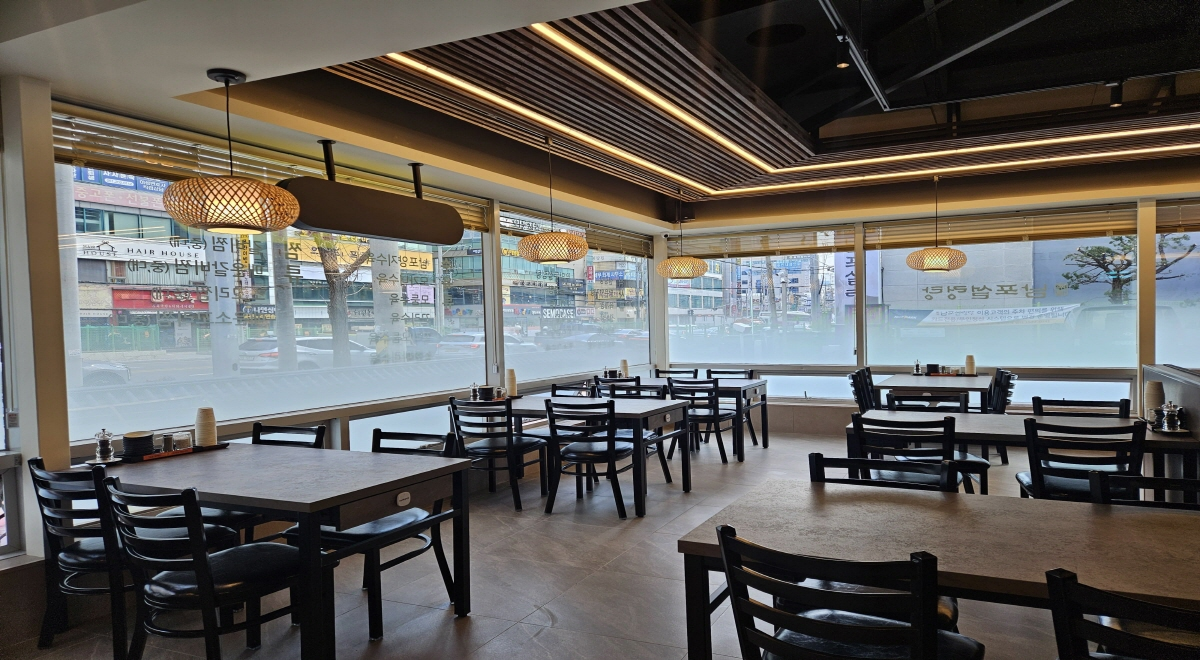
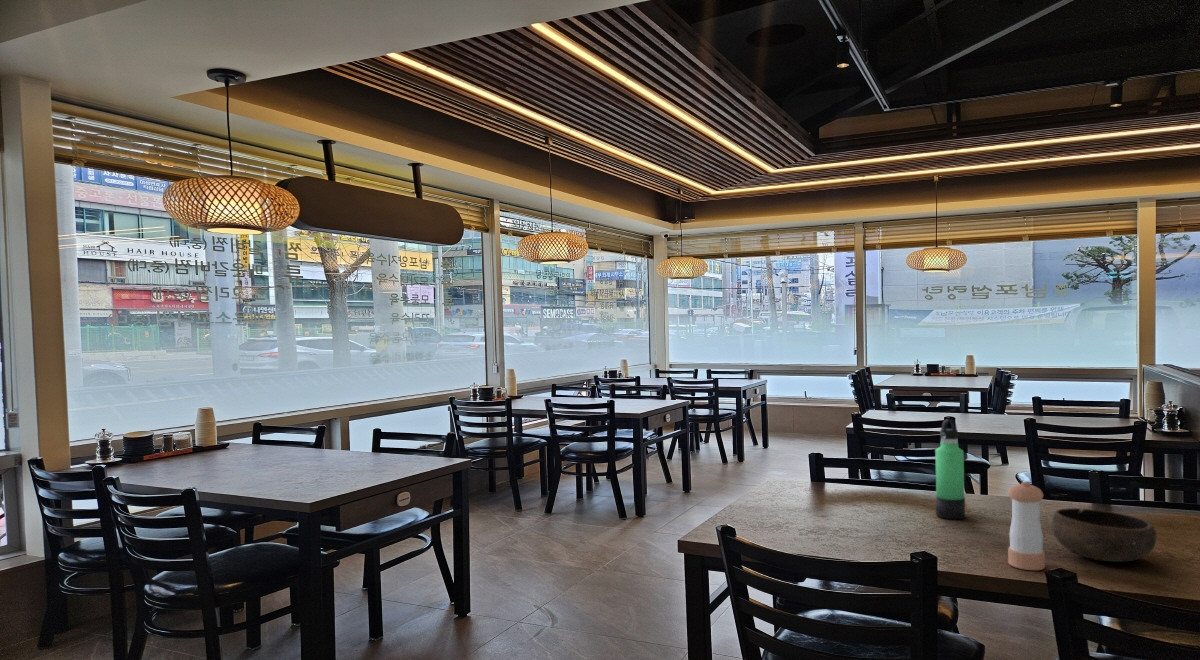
+ bowl (1102, 536)
+ pepper shaker (1025, 523)
+ thermos bottle (949, 467)
